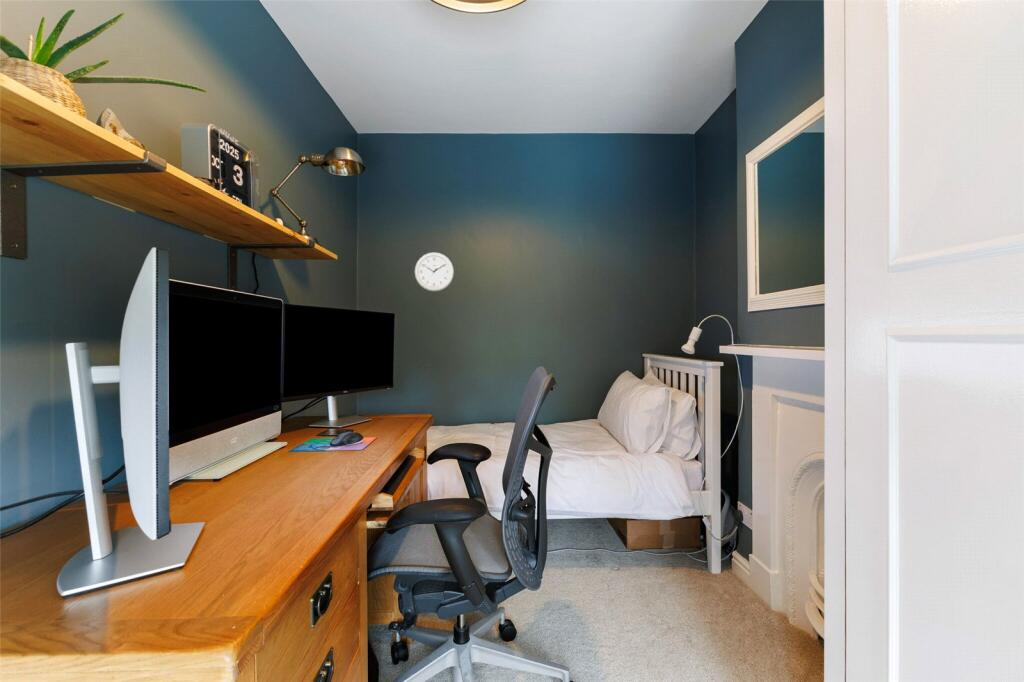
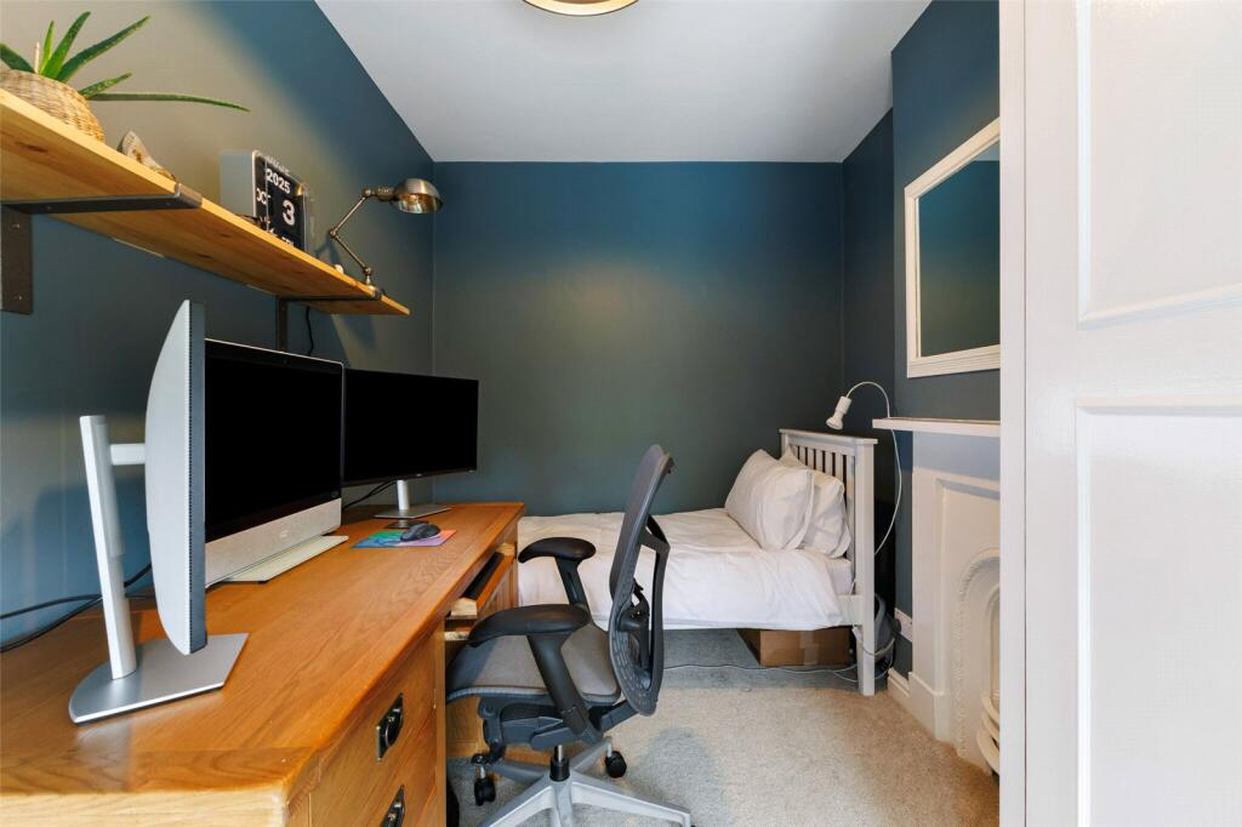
- wall clock (434, 271)
